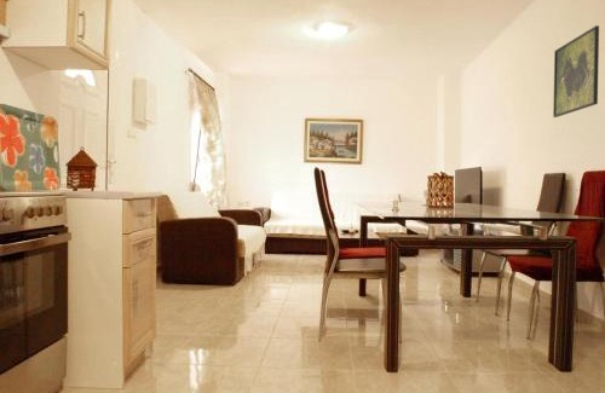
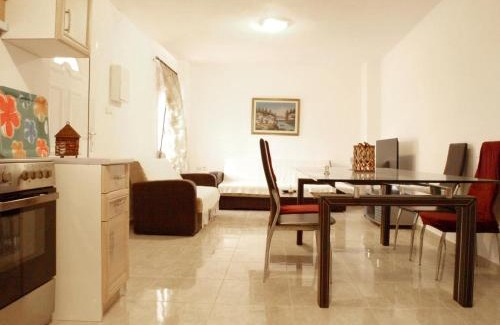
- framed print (574, 75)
